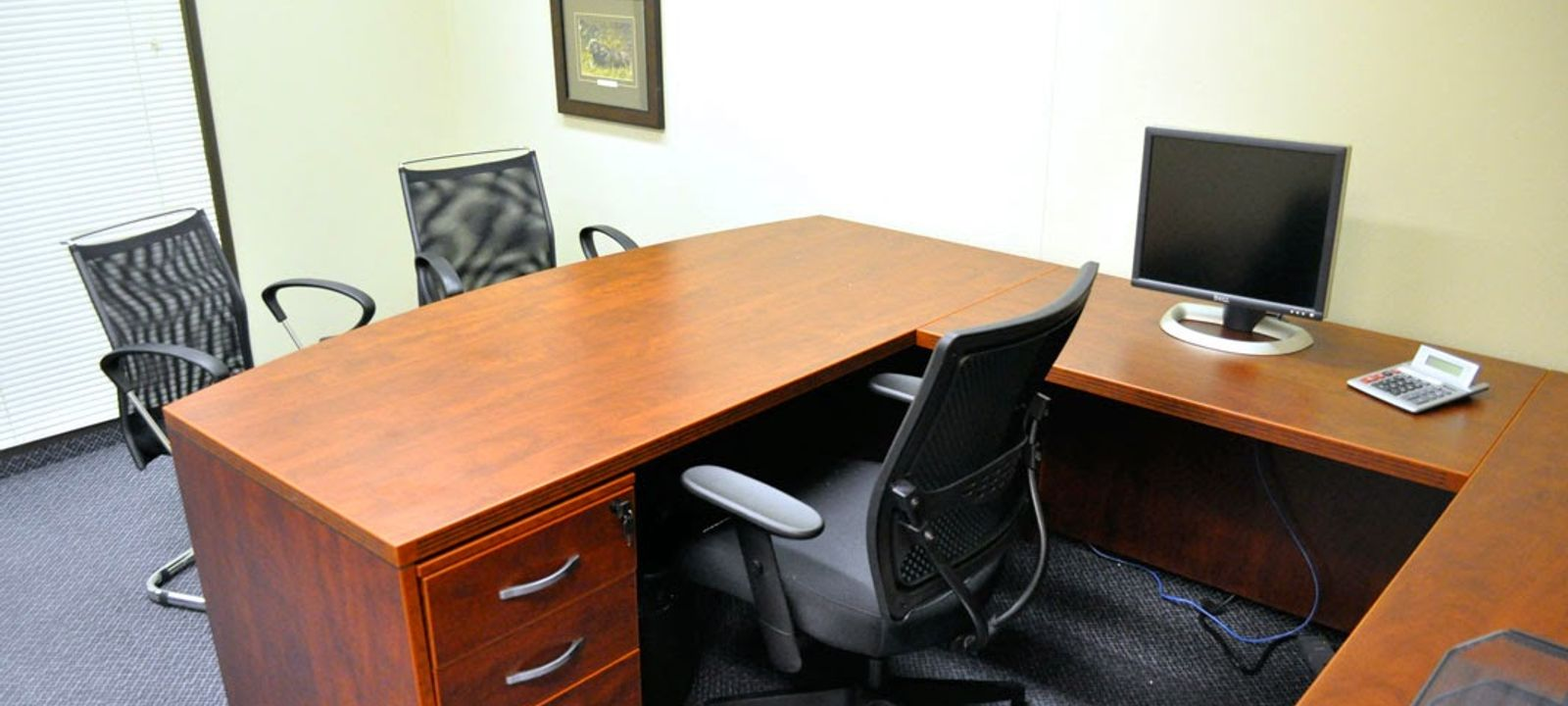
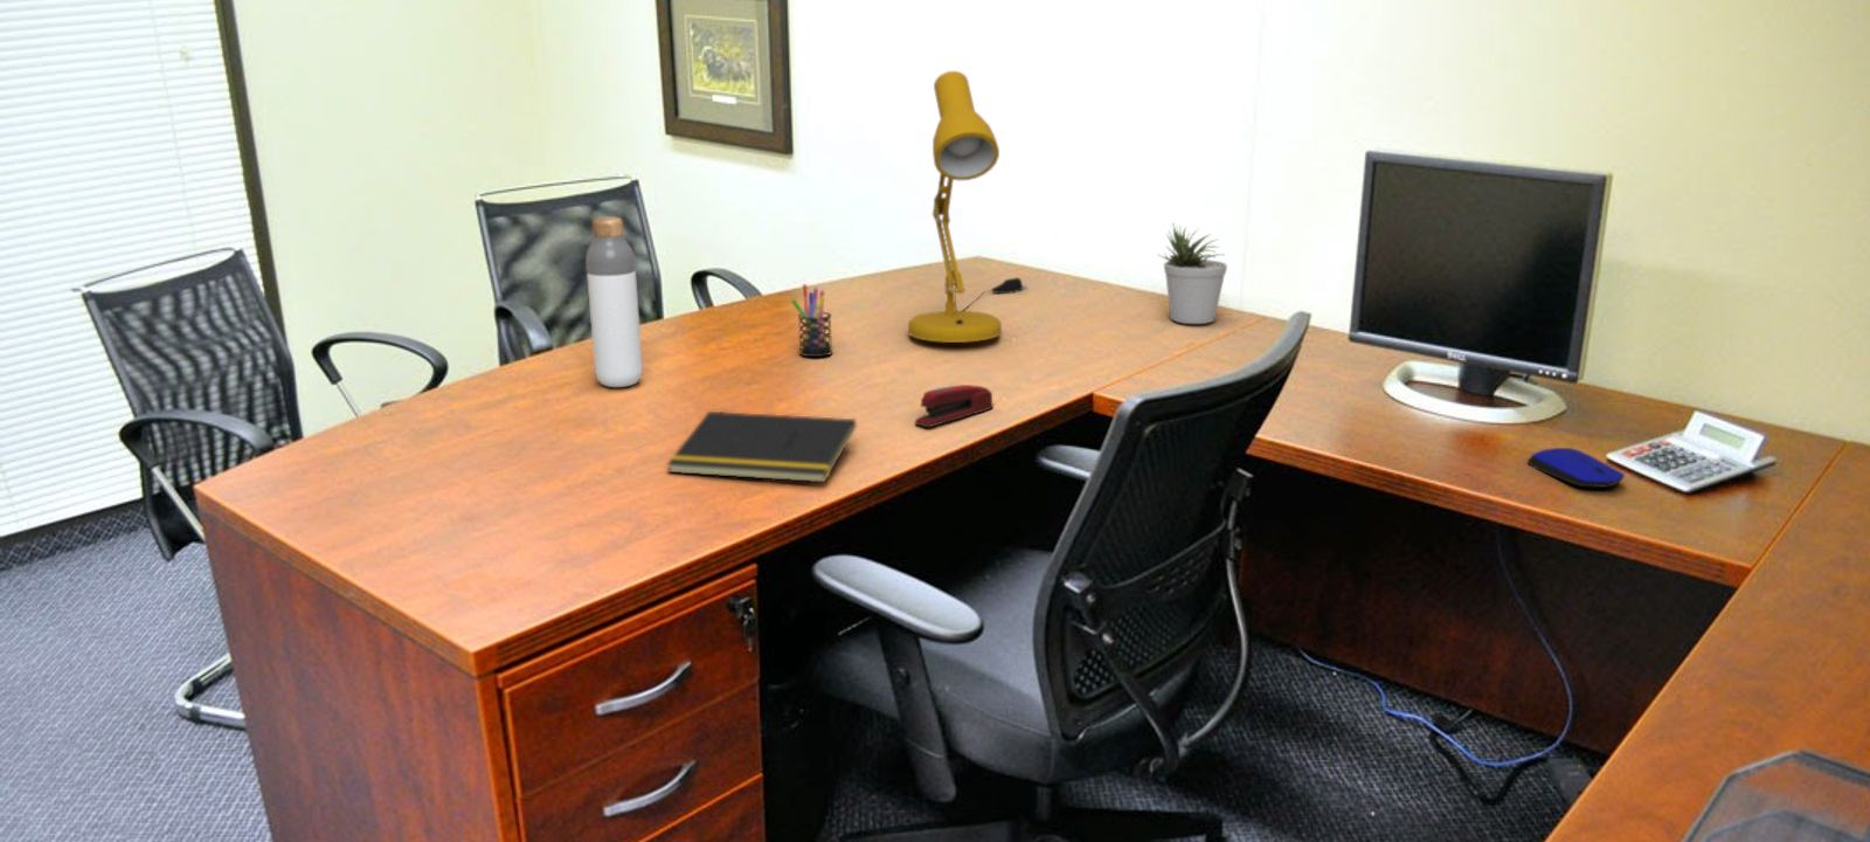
+ potted plant (1193, 271)
+ pen holder (810, 320)
+ computer mouse (1577, 464)
+ stapler (955, 400)
+ notepad (763, 445)
+ desk lamp (974, 178)
+ bottle (613, 302)
